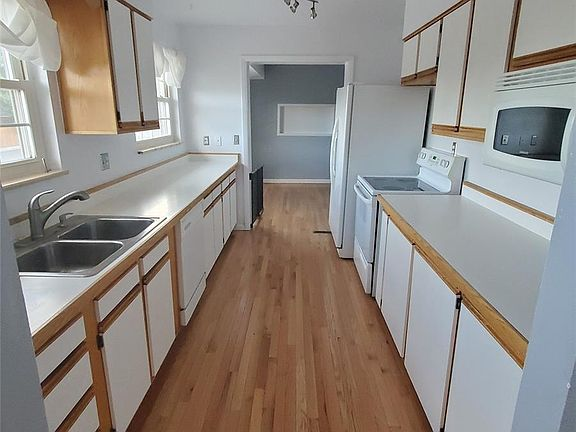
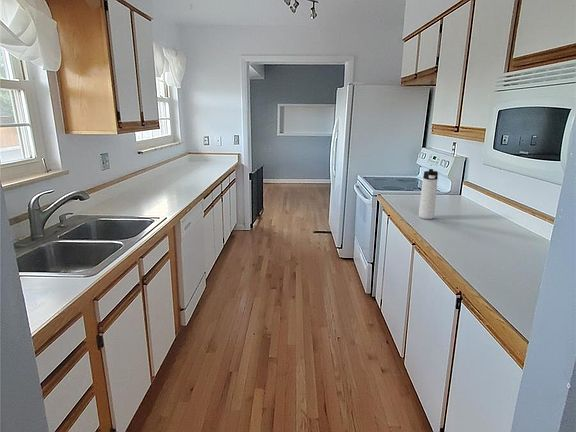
+ thermos bottle (429, 194)
